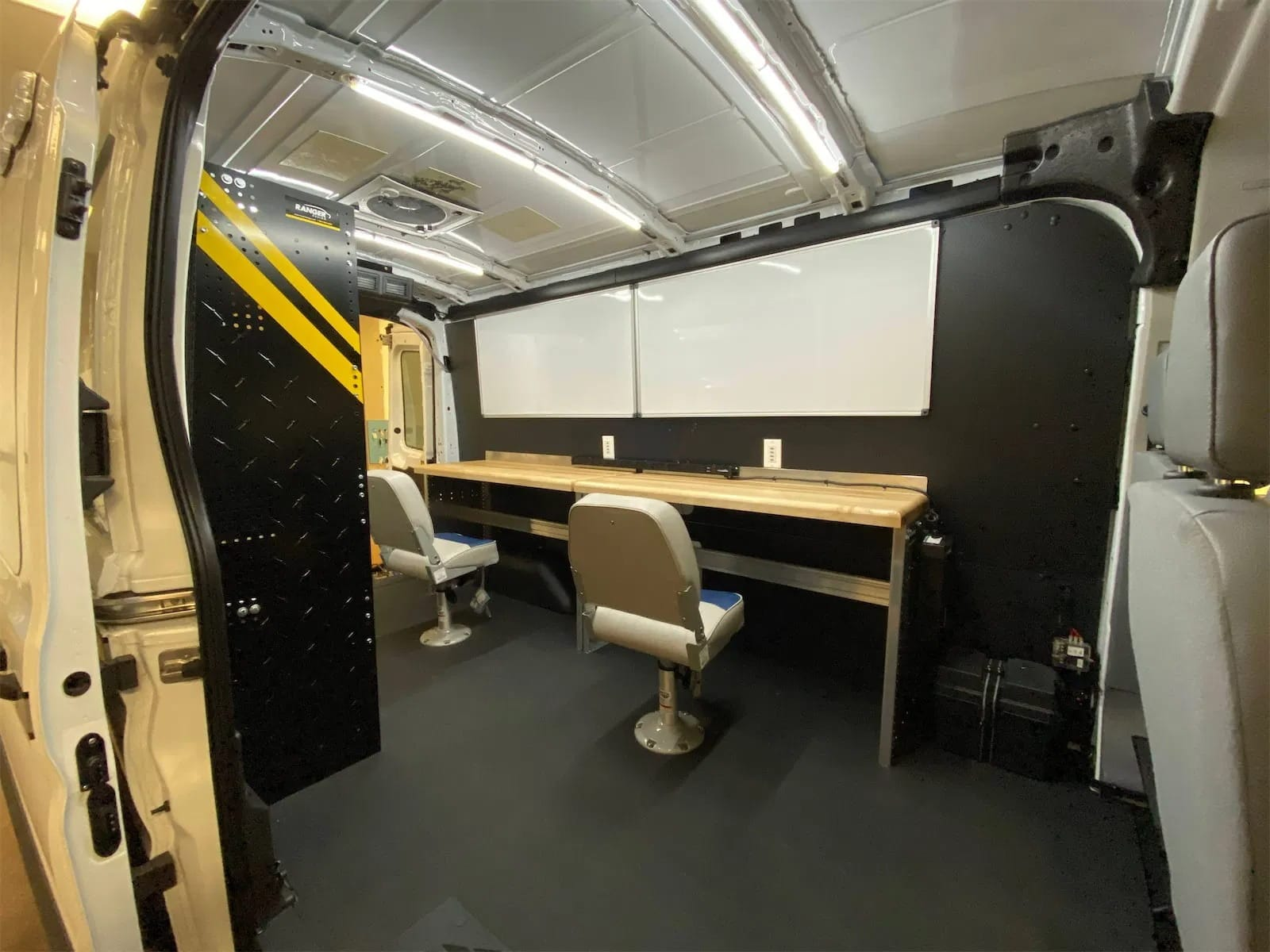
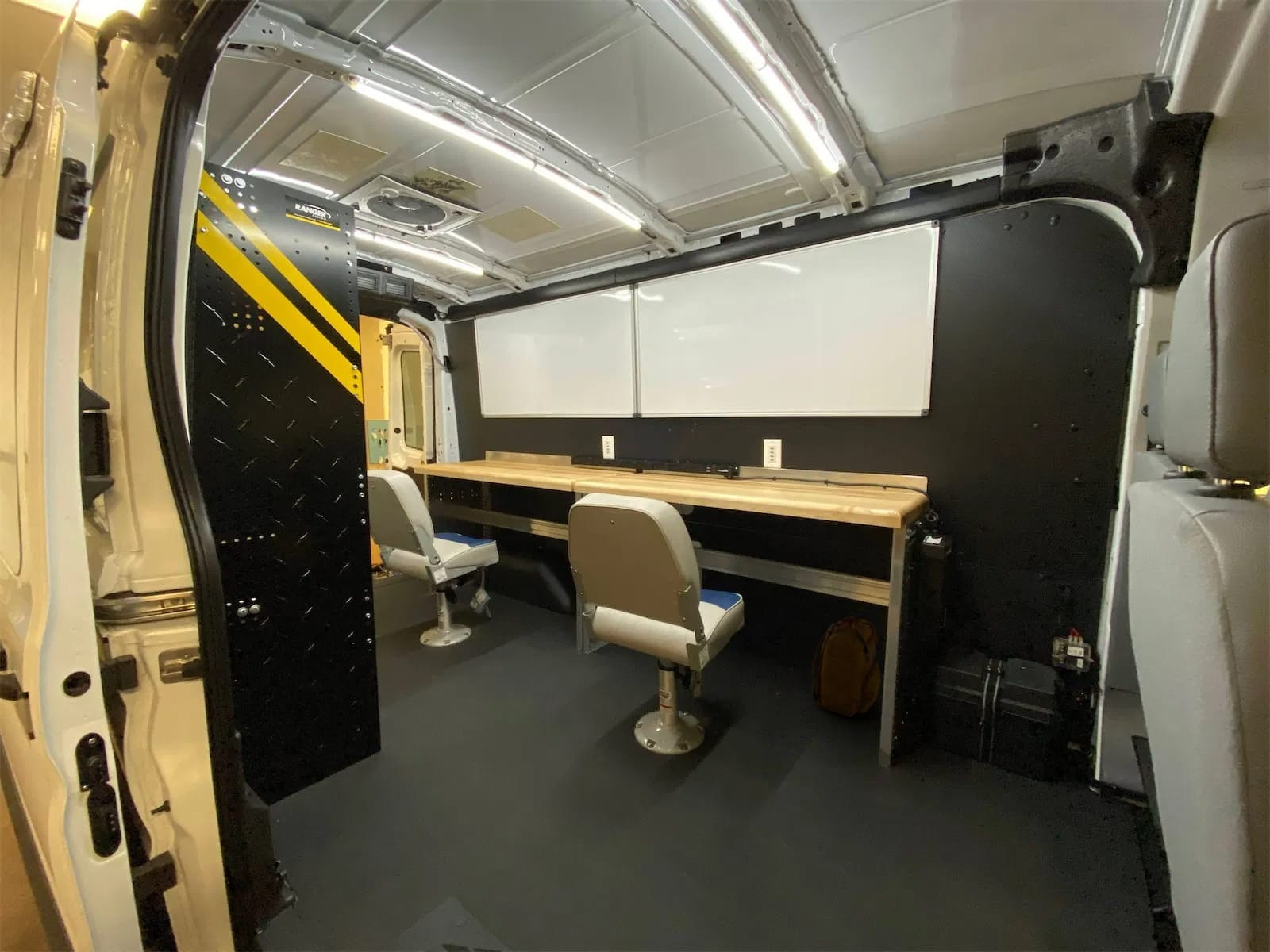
+ backpack (846, 658)
